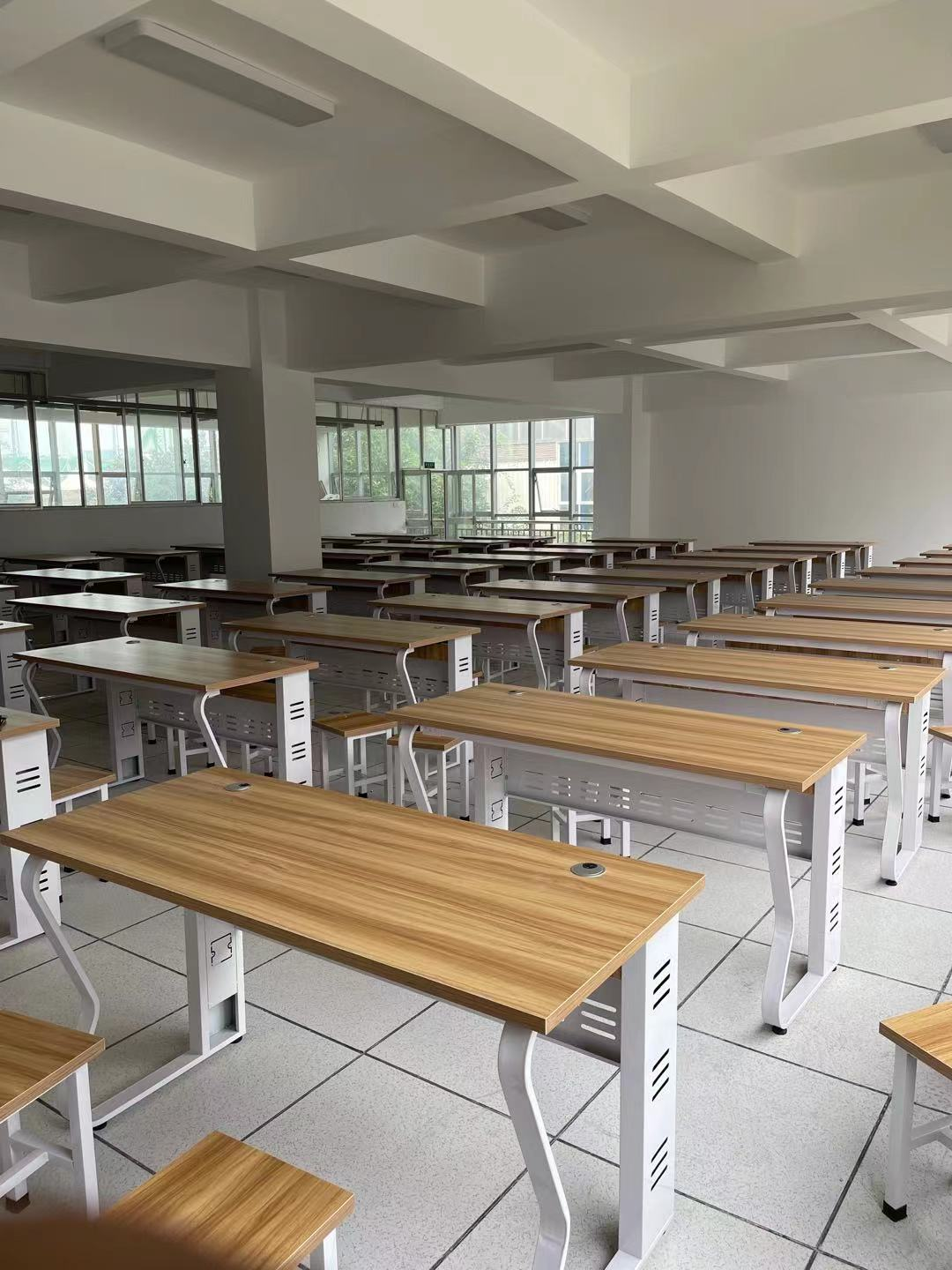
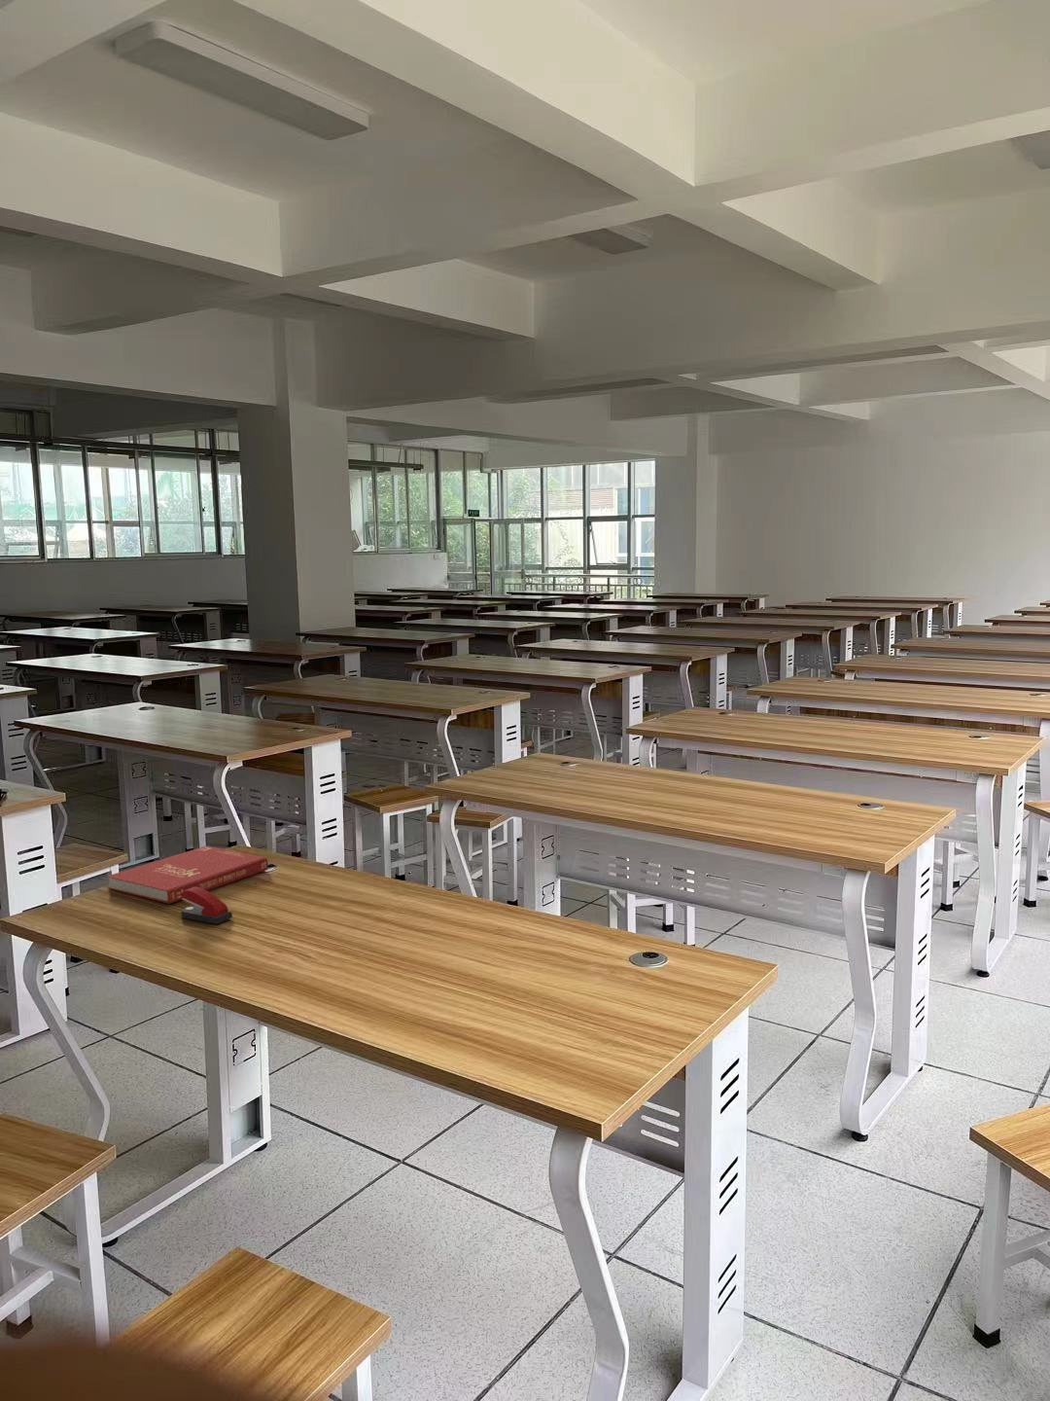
+ stapler (203, 902)
+ book (190, 873)
